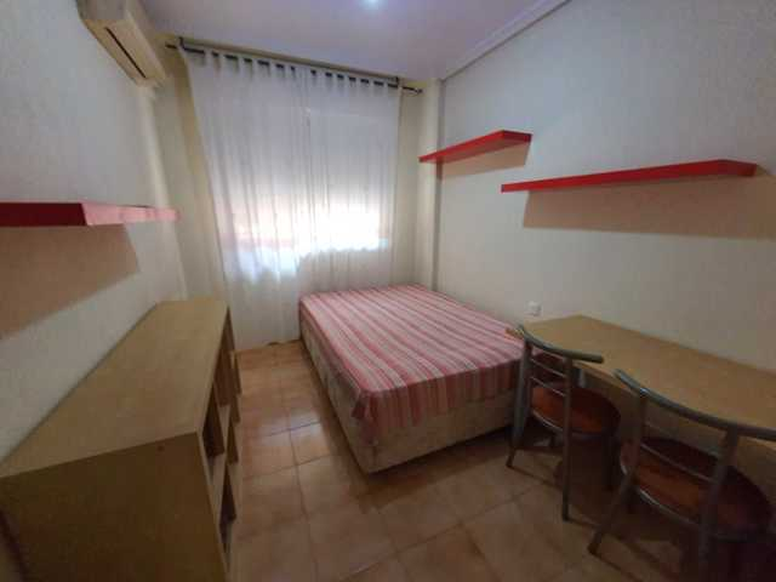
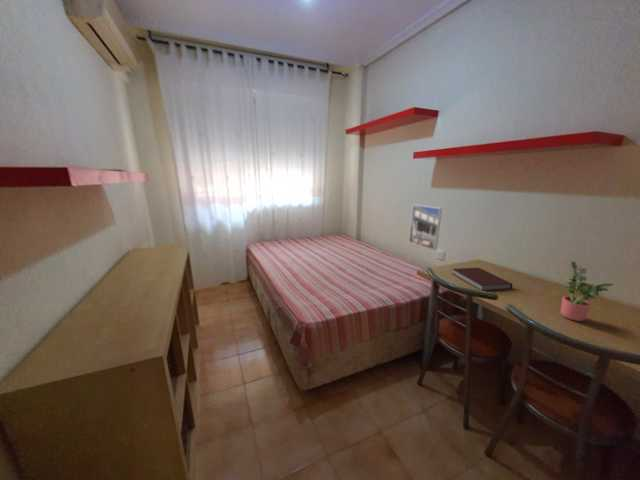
+ notebook (479, 278)
+ potted plant (592, 294)
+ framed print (424, 226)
